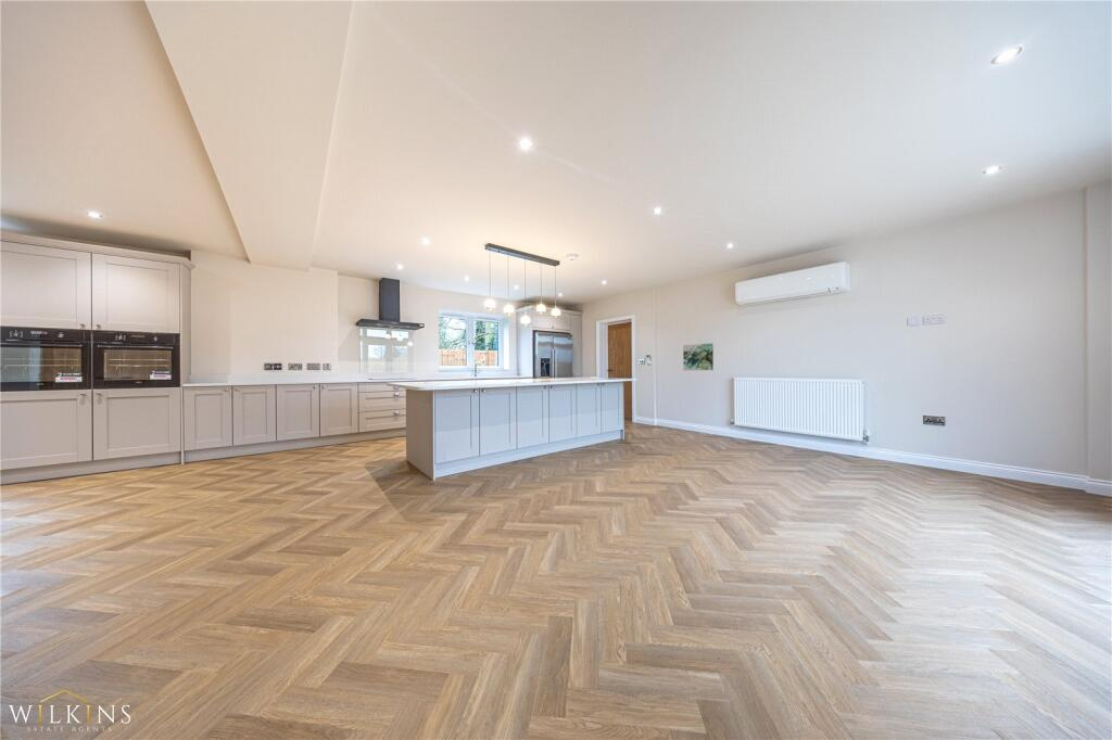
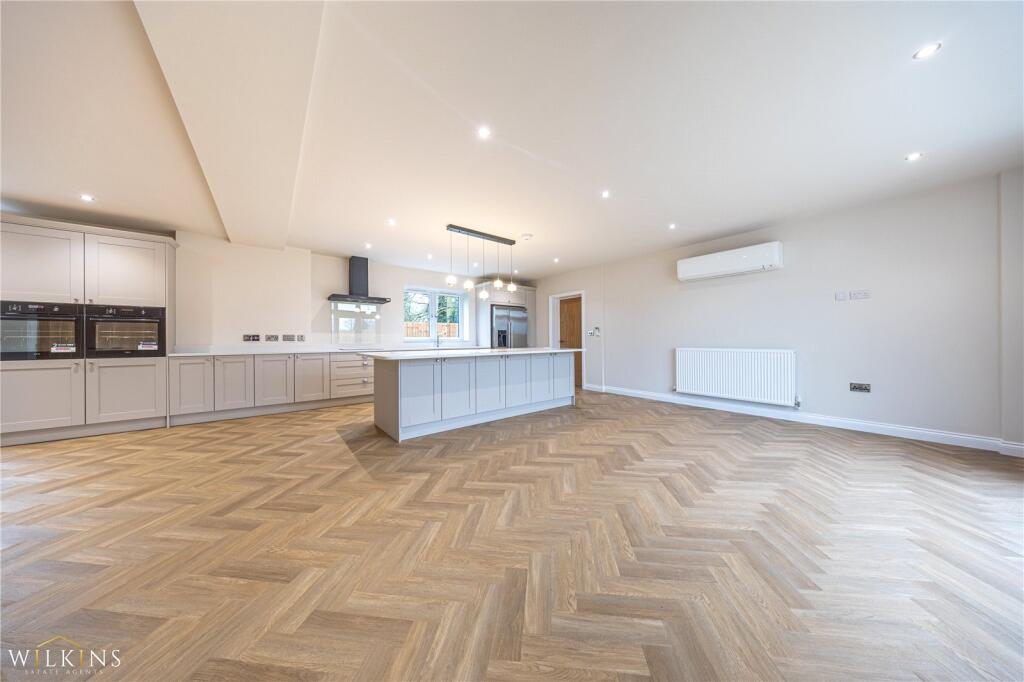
- wall art (697, 357)
